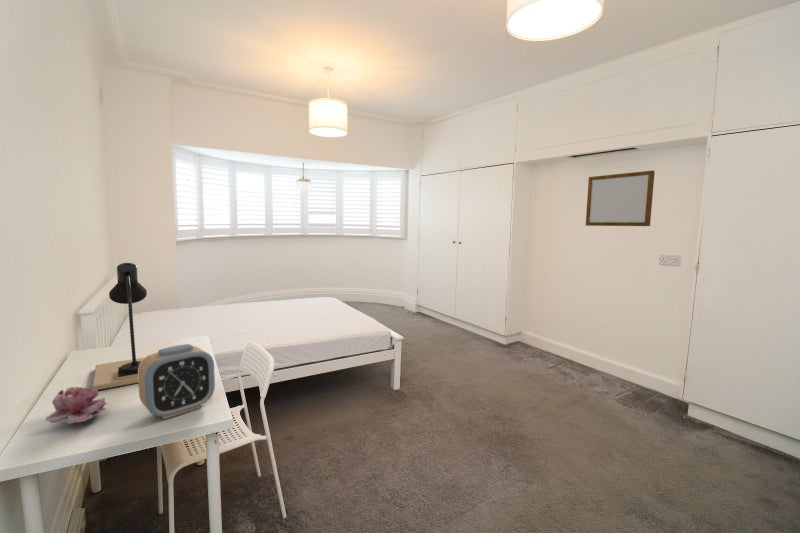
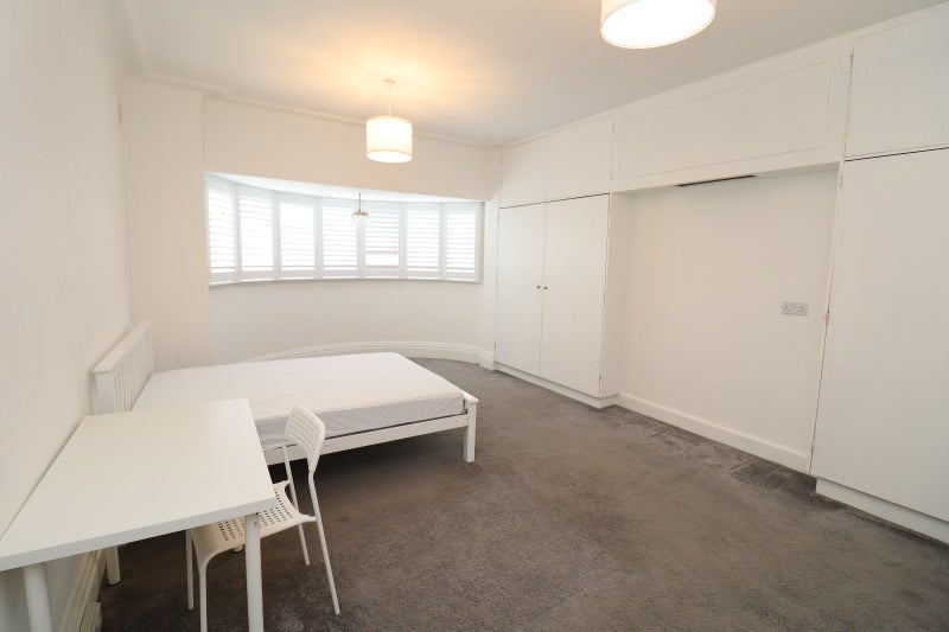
- desk lamp (131, 317)
- flower (79, 404)
- writing board (617, 200)
- alarm clock (178, 379)
